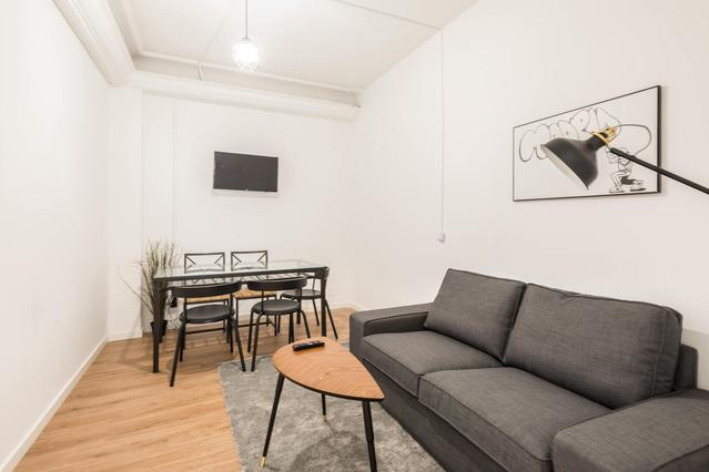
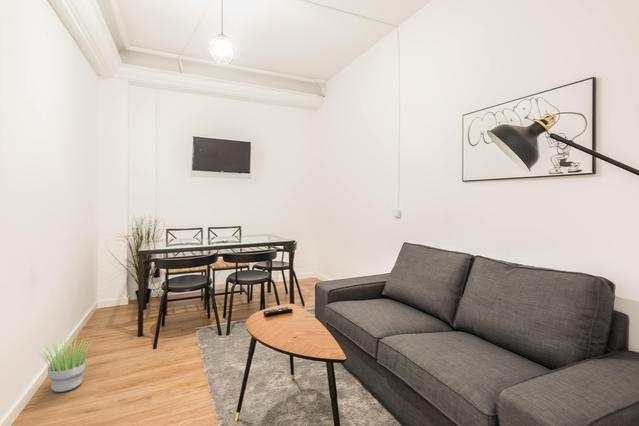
+ potted plant (67, 365)
